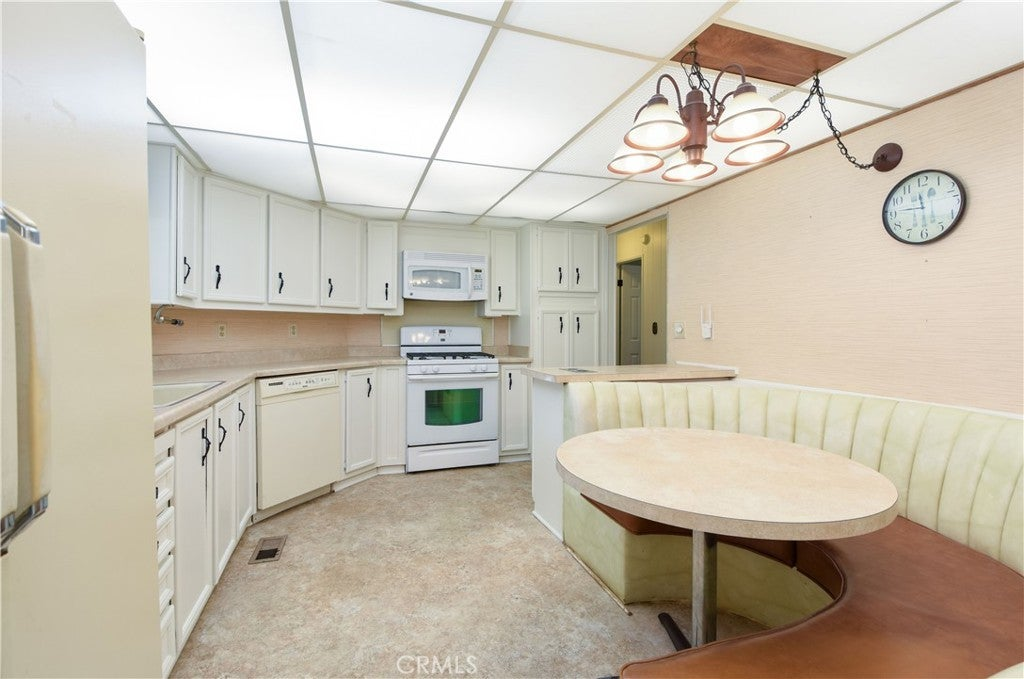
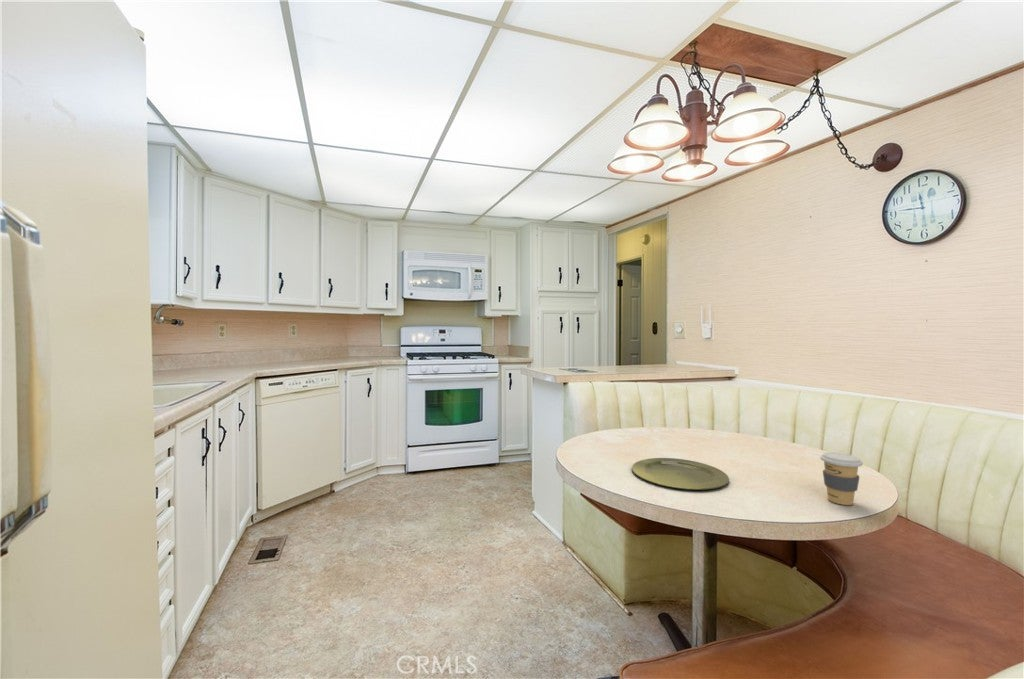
+ coffee cup (840, 478)
+ plate (678, 472)
